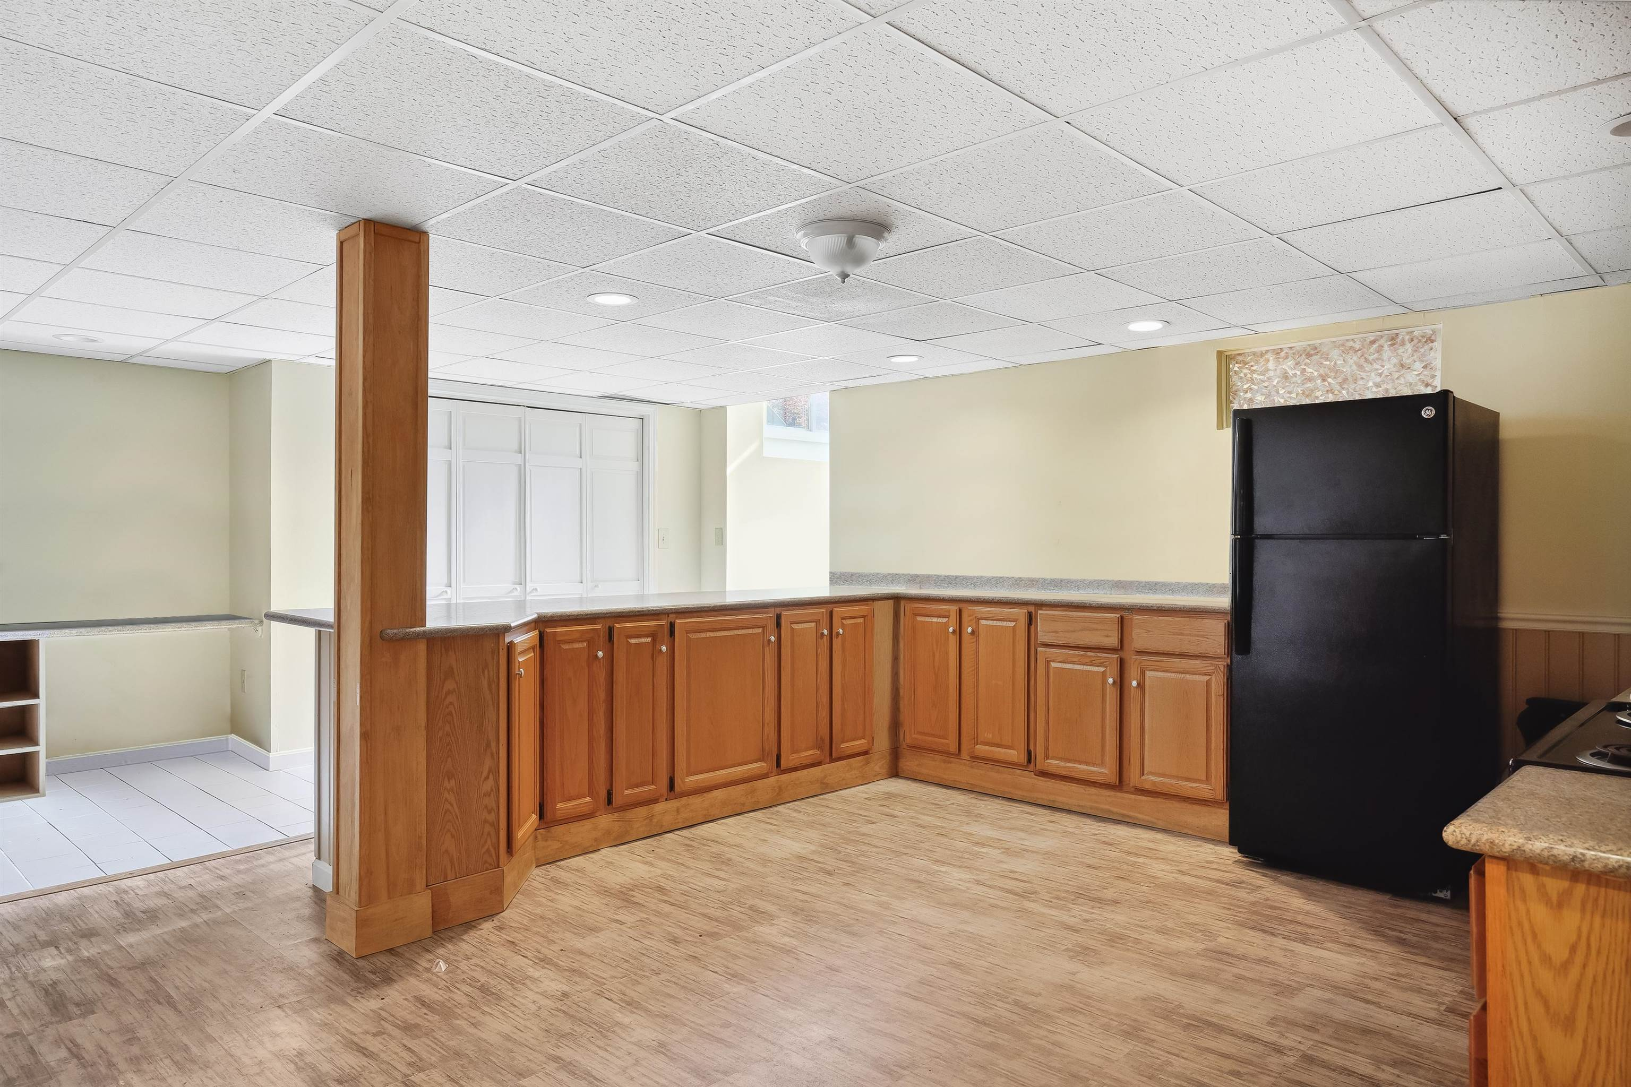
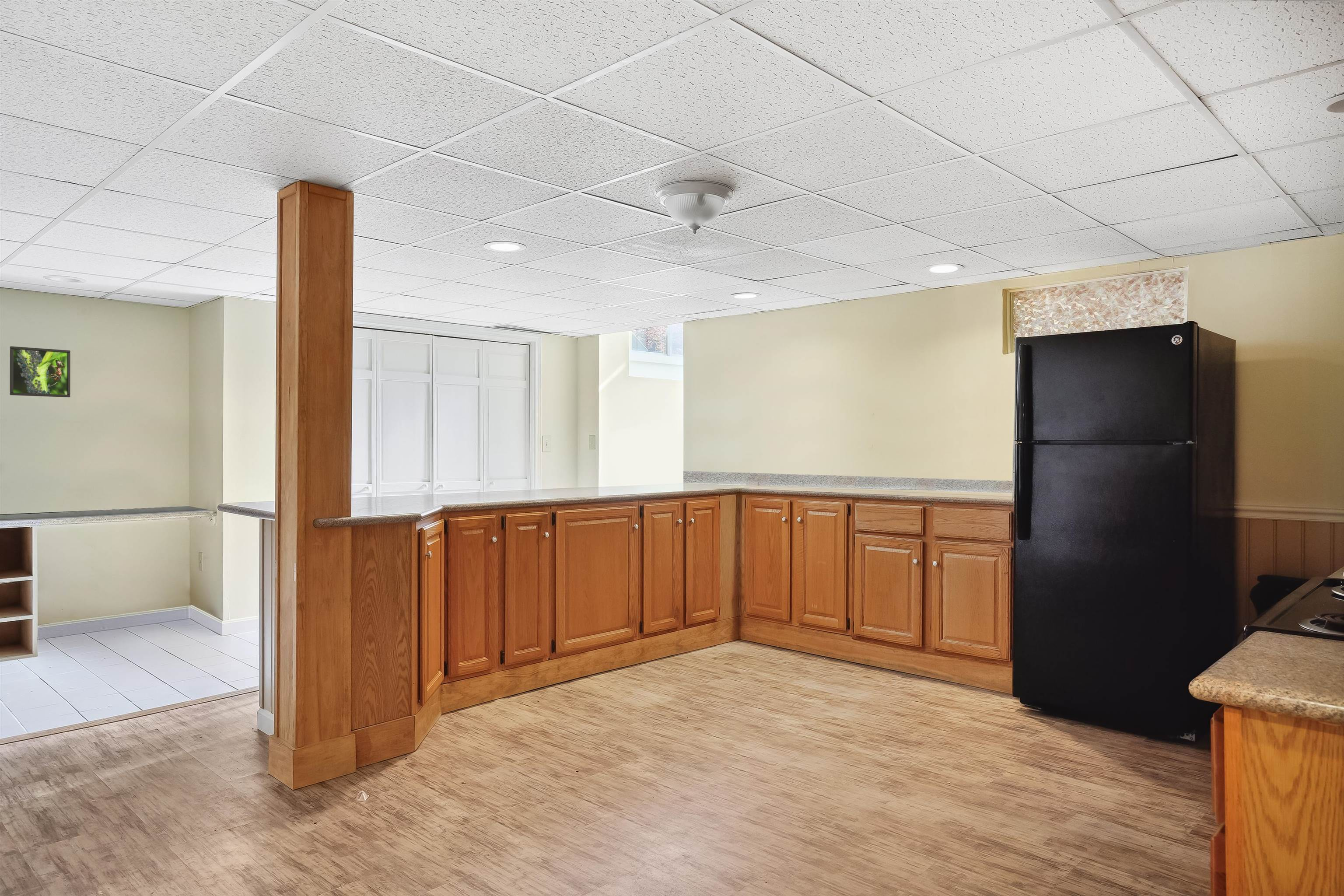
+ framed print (40, 372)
